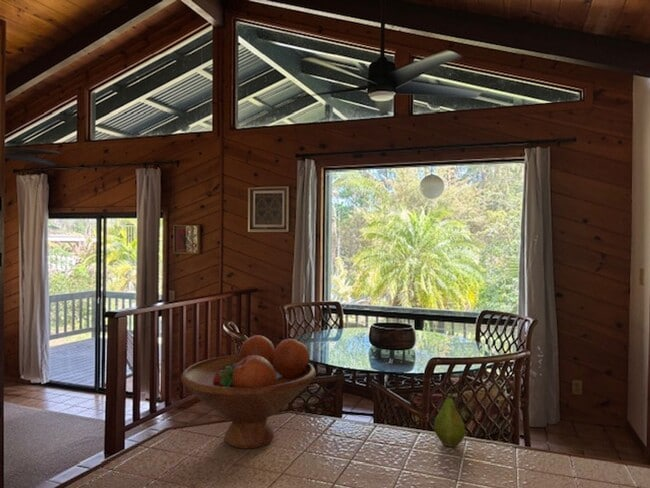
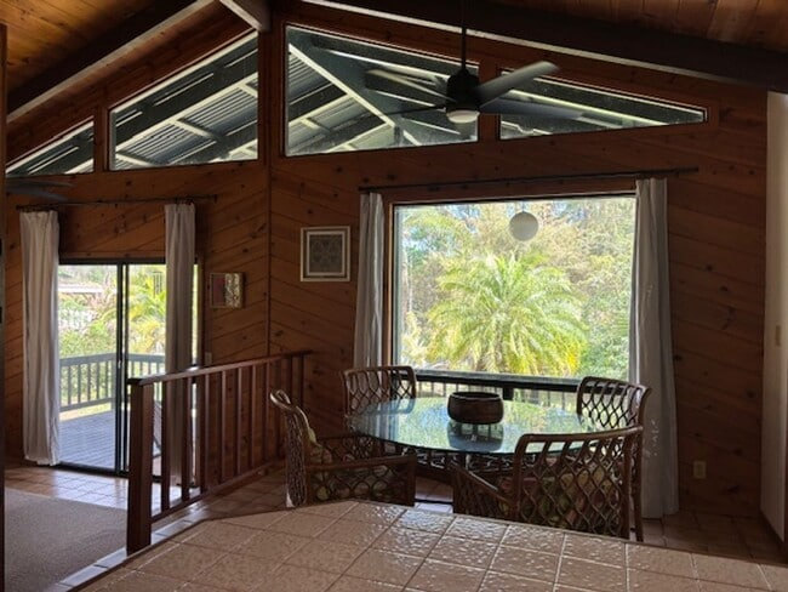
- fruit (449, 416)
- fruit bowl (249, 391)
